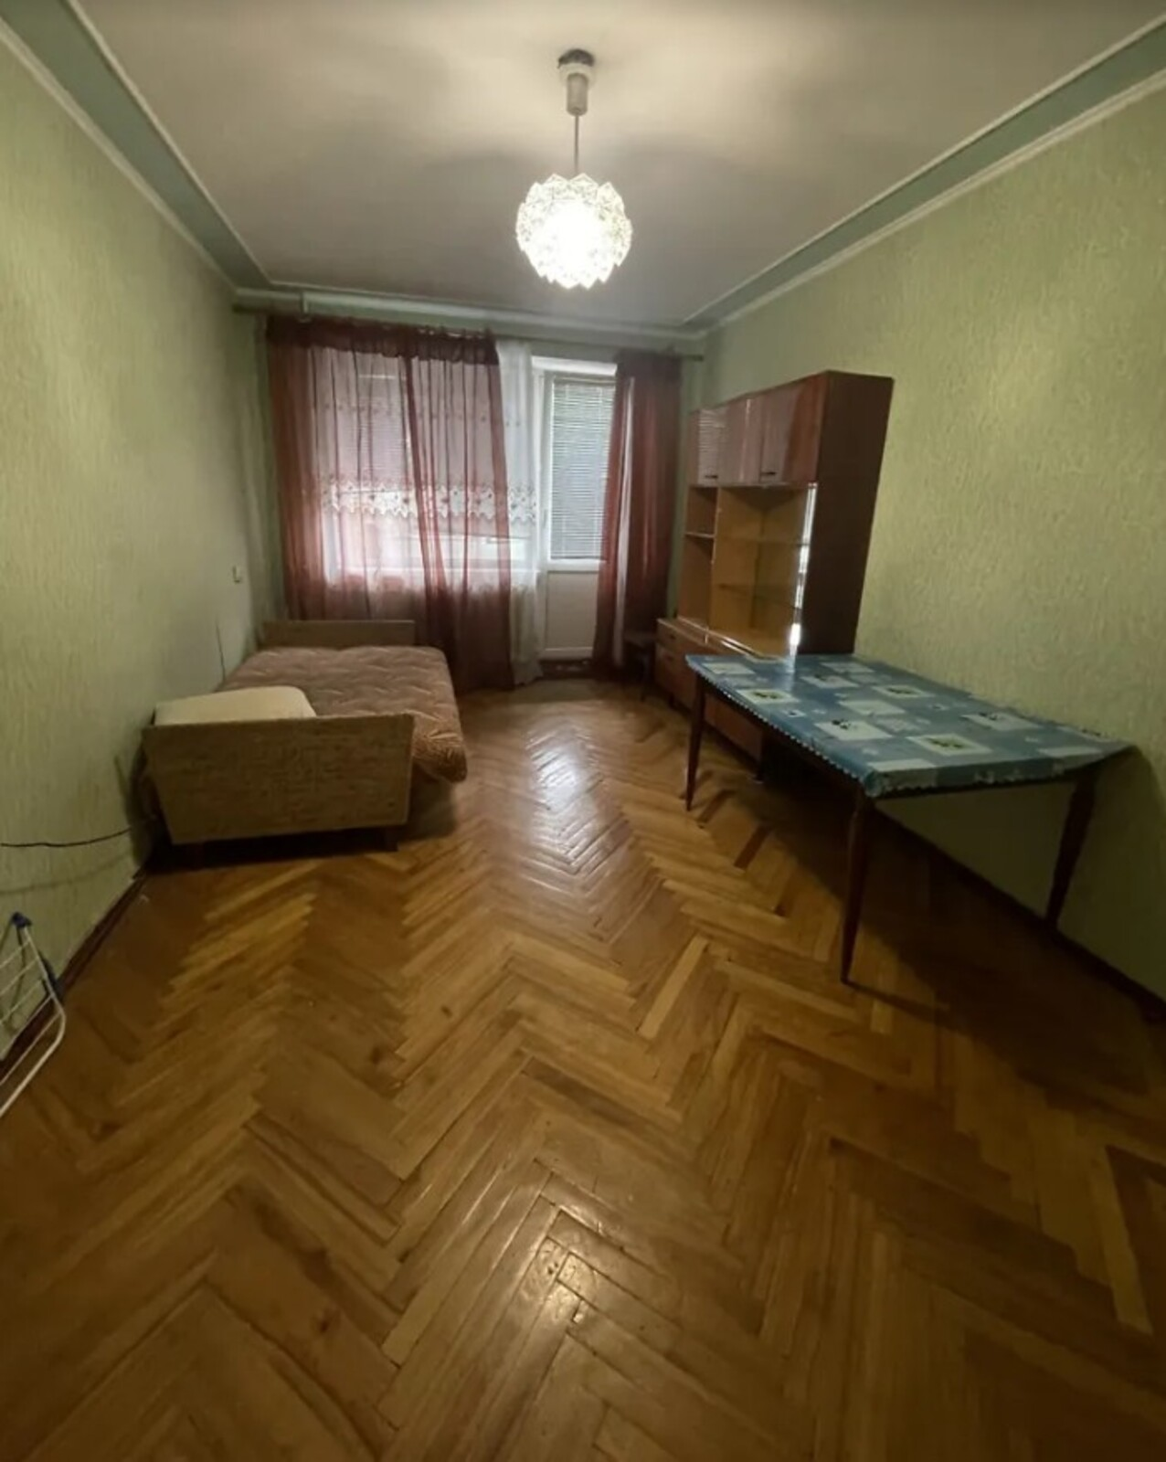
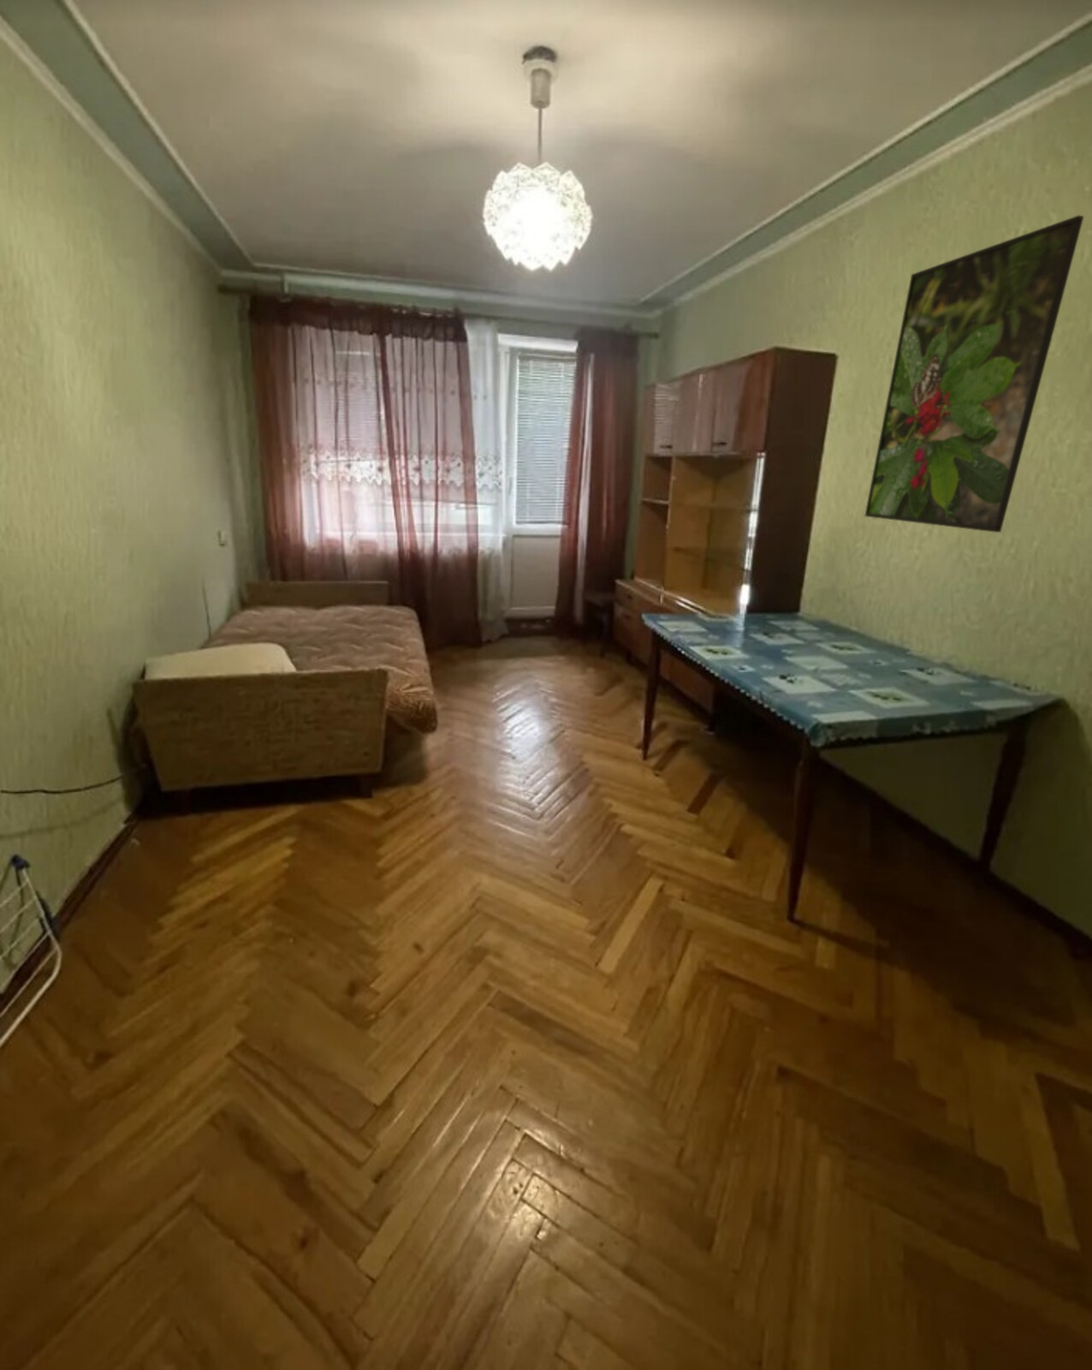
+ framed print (953, 395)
